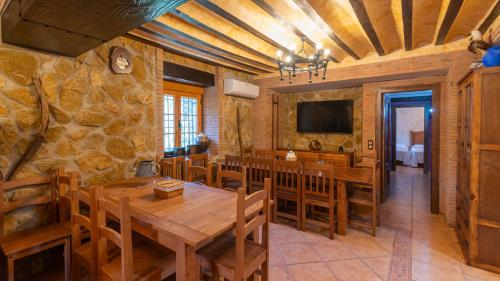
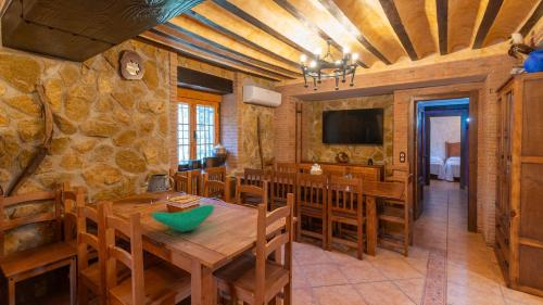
+ table top decor (185, 219)
